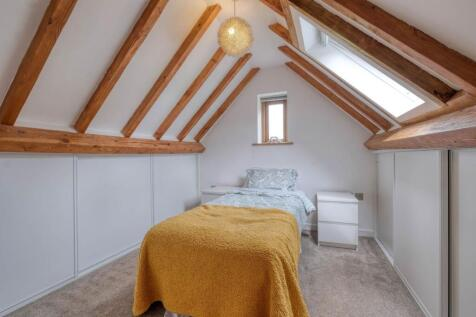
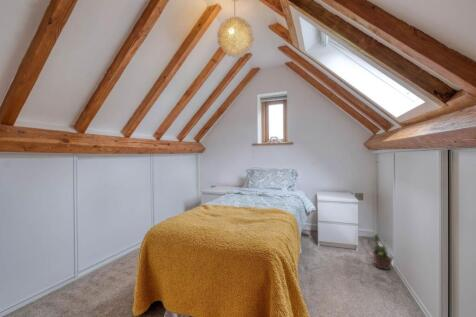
+ potted plant (382, 250)
